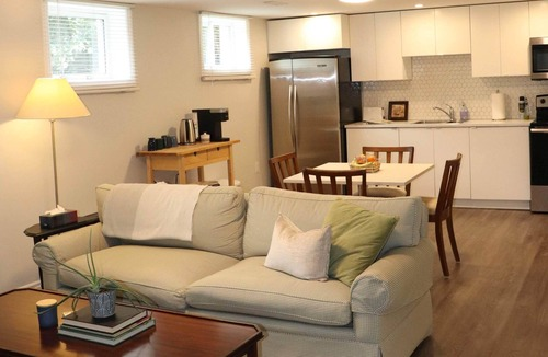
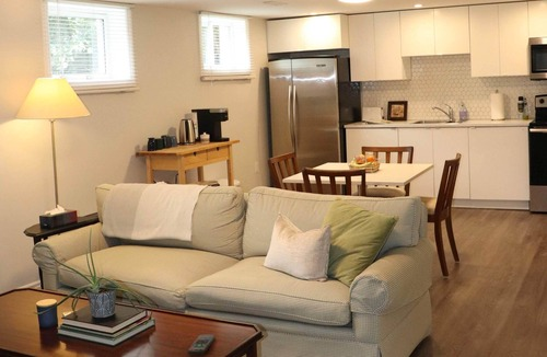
+ remote control (201, 344)
